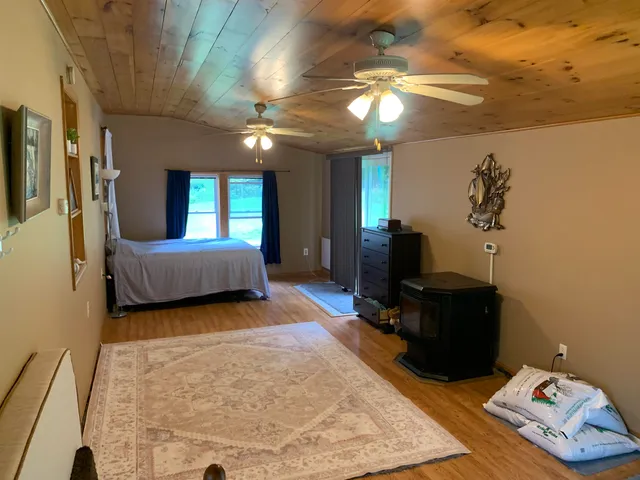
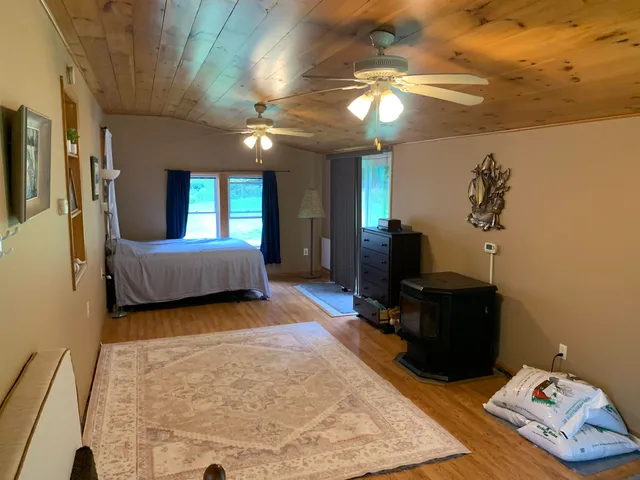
+ floor lamp (311, 232)
